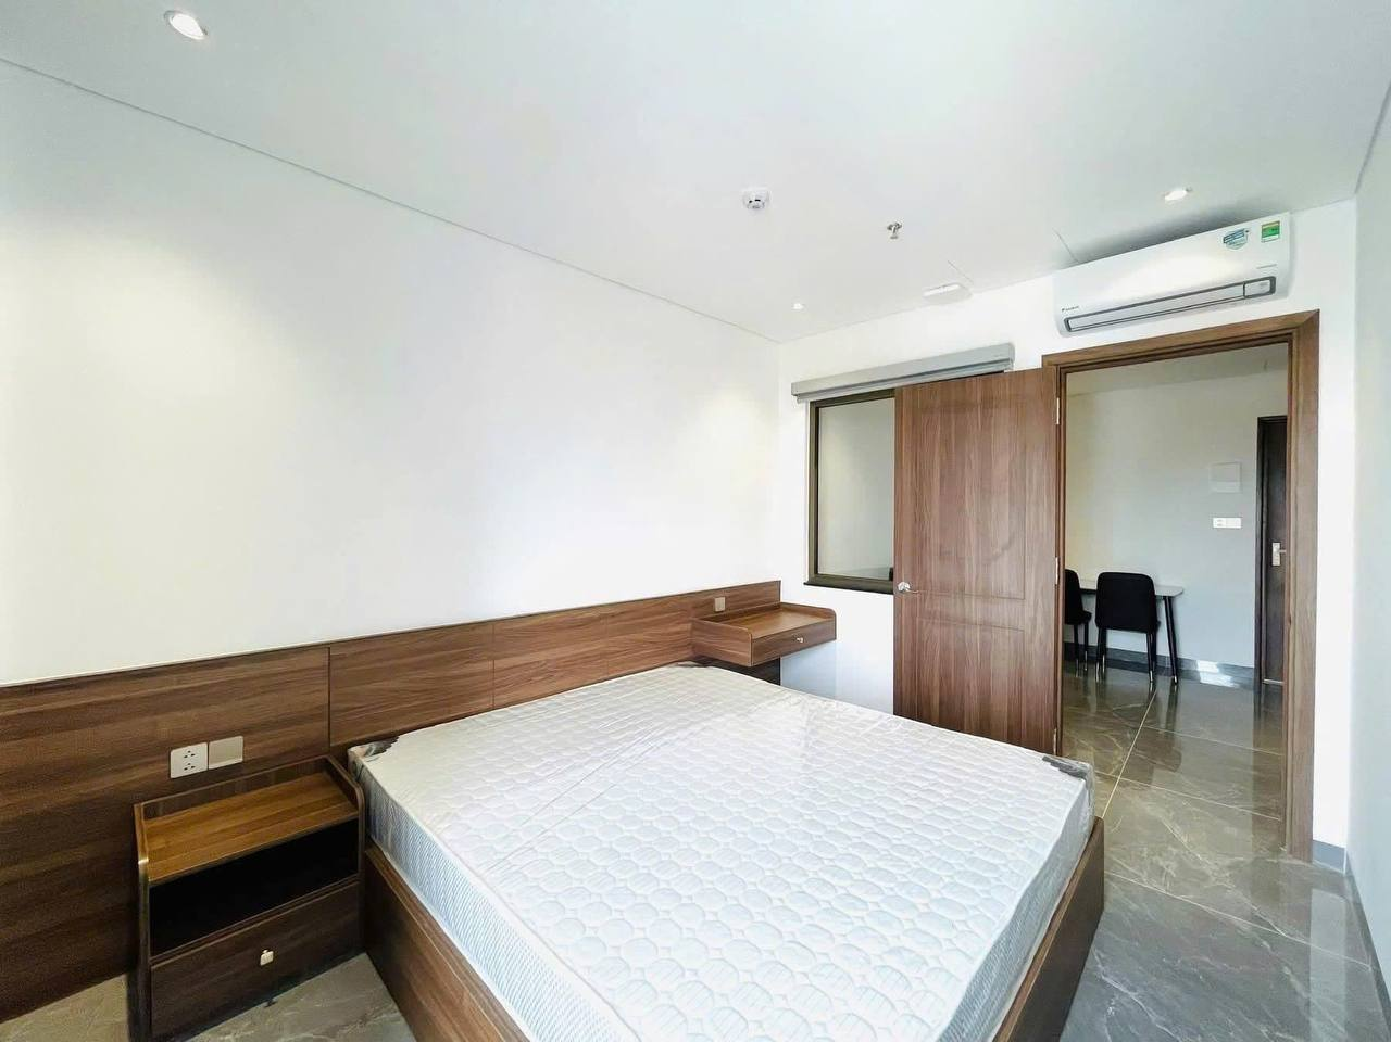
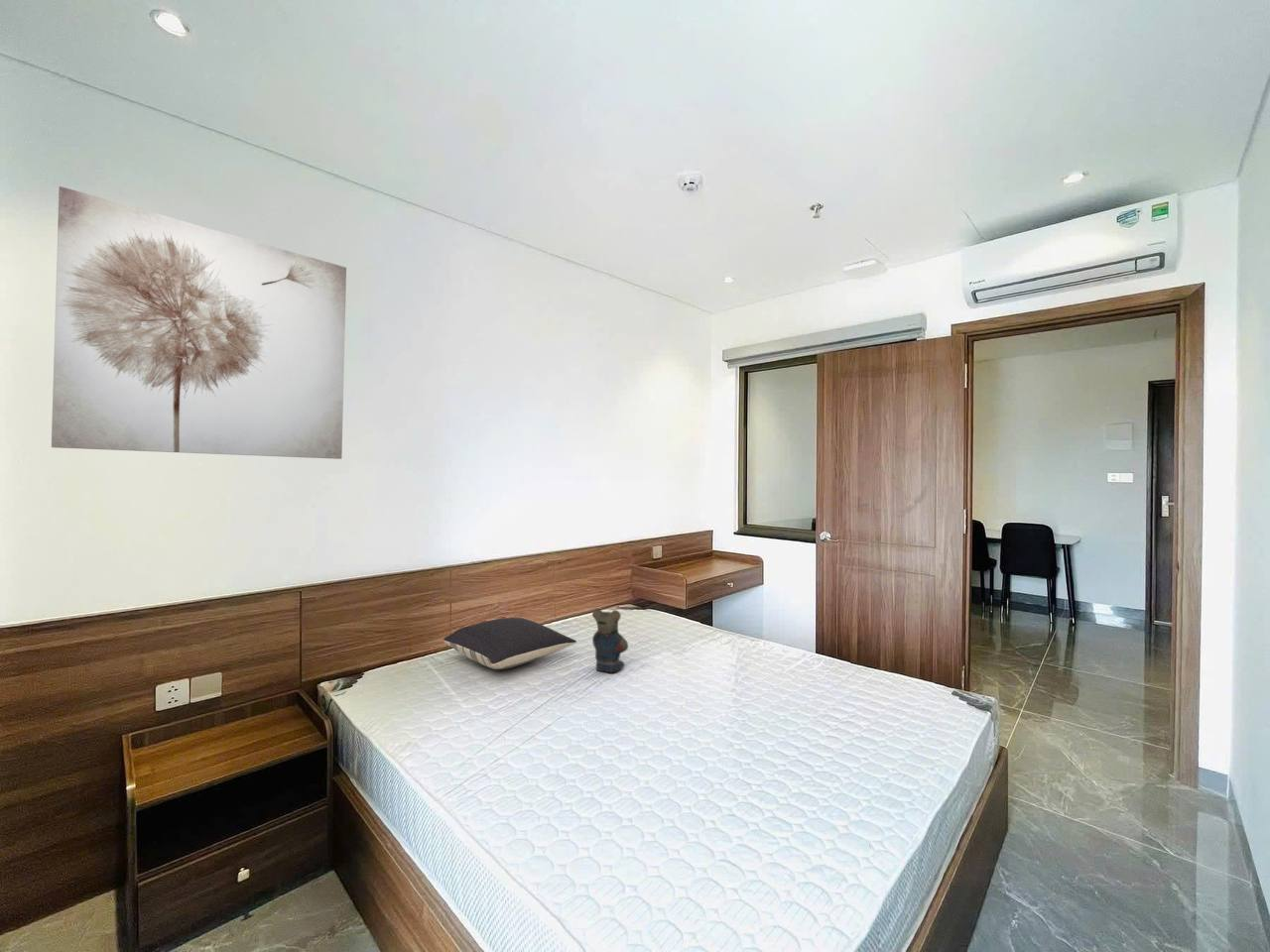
+ teddy bear (609, 639)
+ pillow (509, 641)
+ wall art (221, 343)
